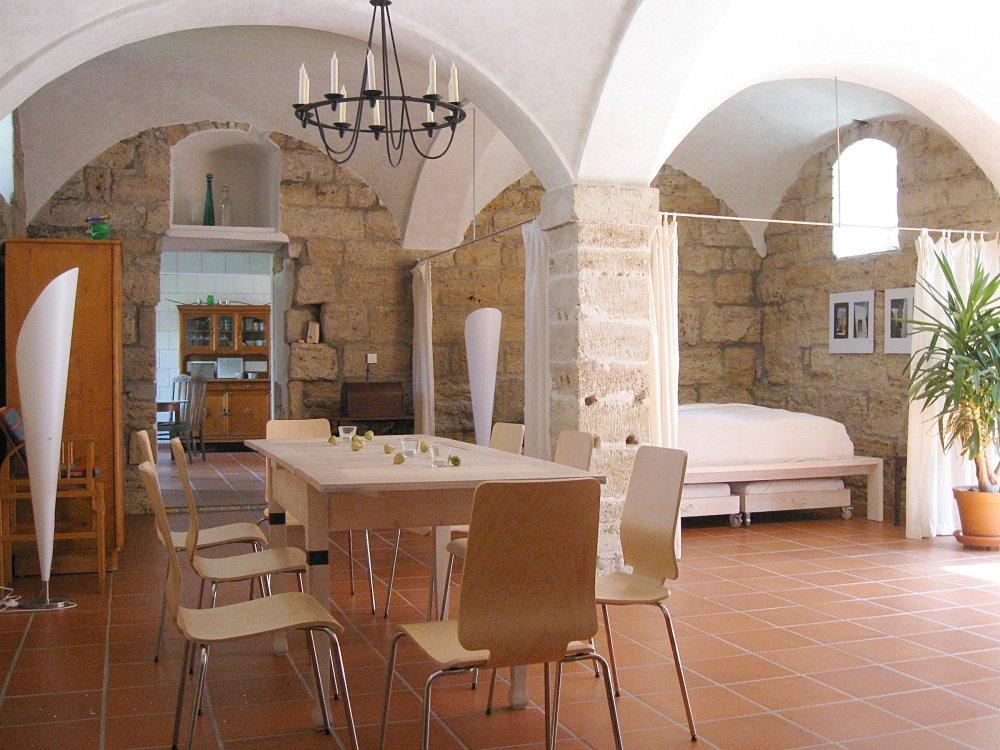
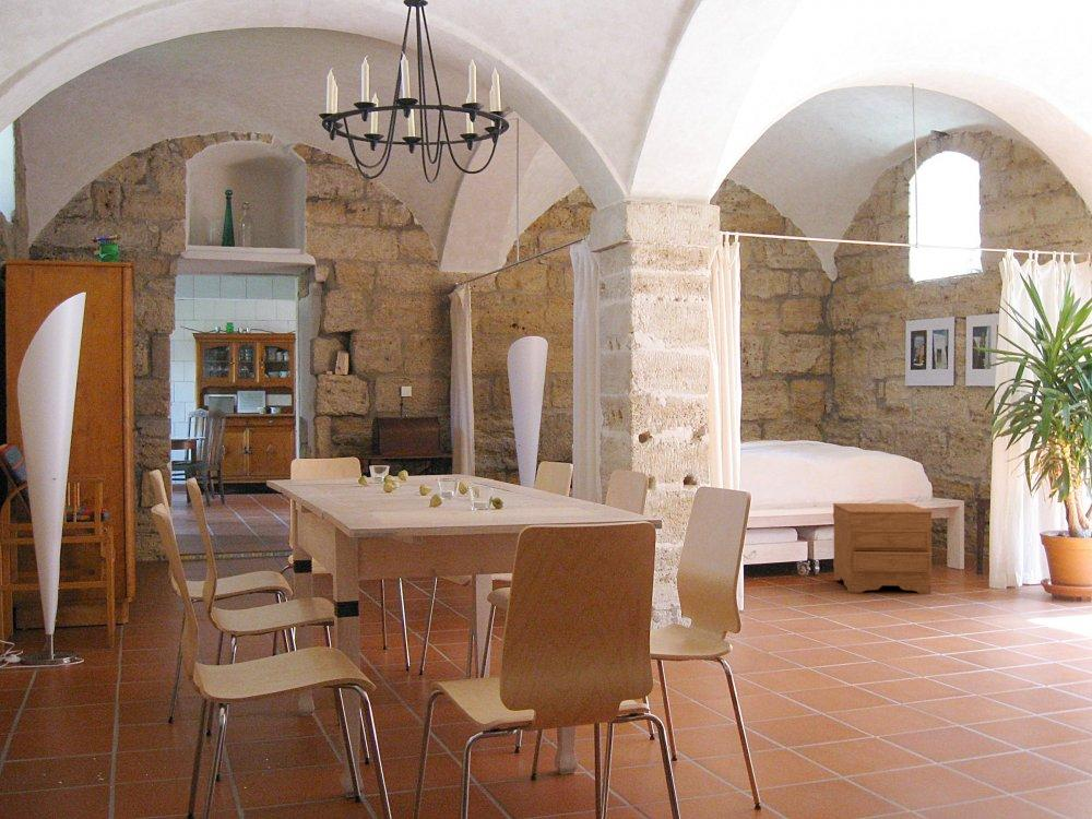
+ nightstand (881, 547)
